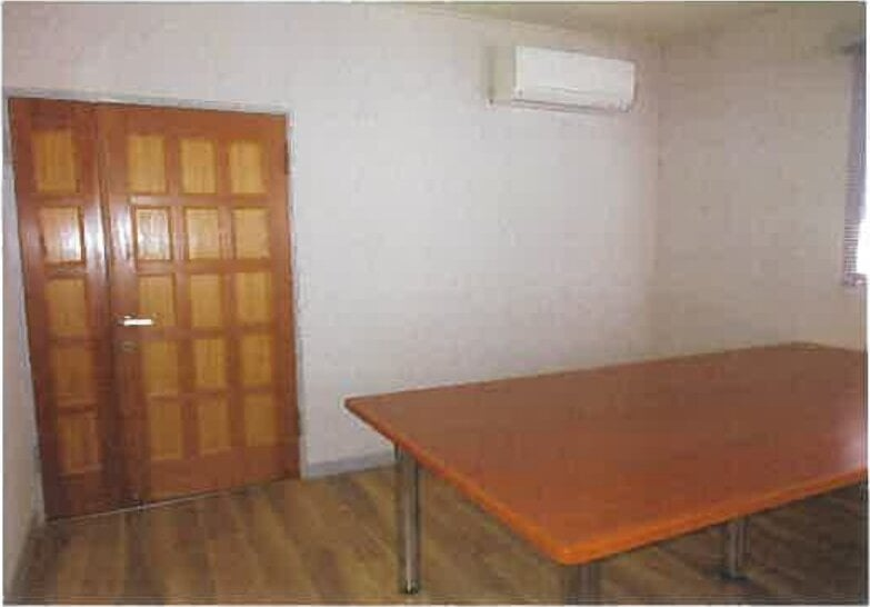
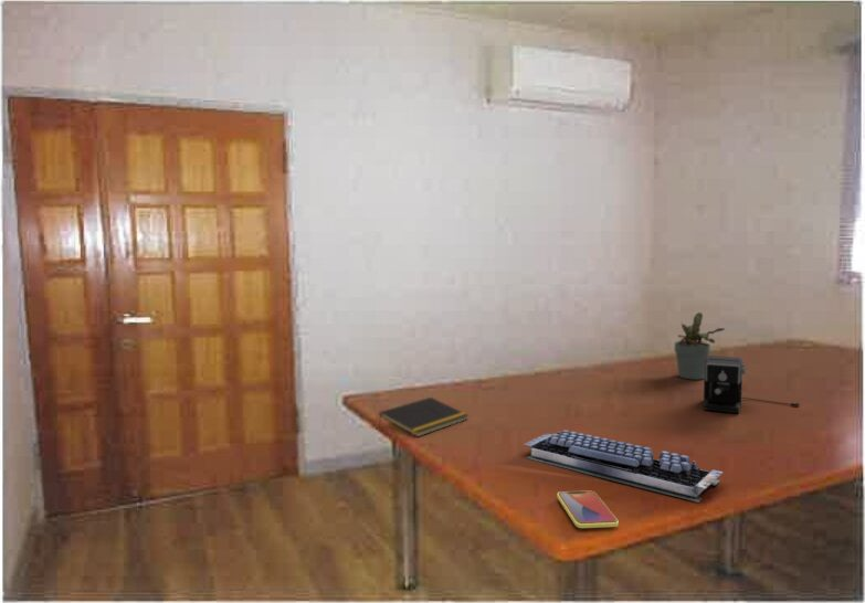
+ potted plant (698, 345)
+ notepad (424, 415)
+ smartphone (586, 508)
+ computer keyboard (616, 458)
+ coffee maker (741, 384)
